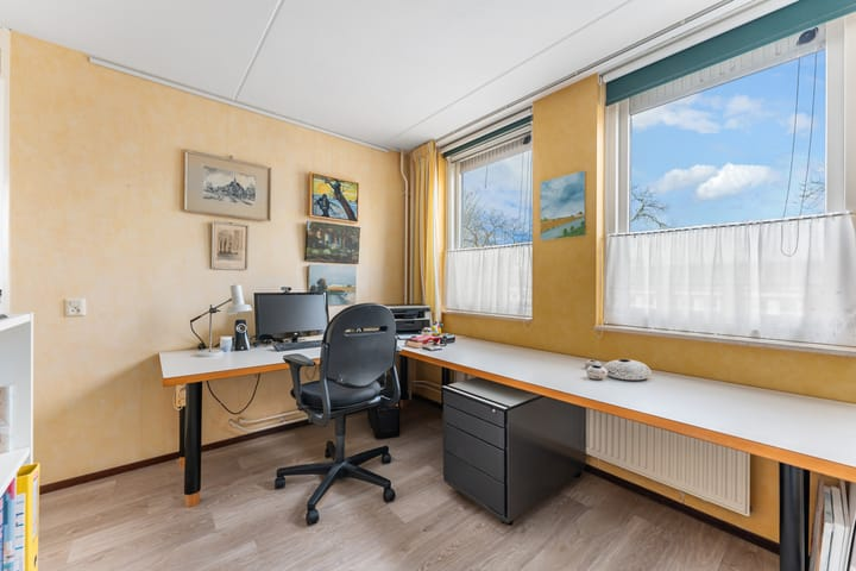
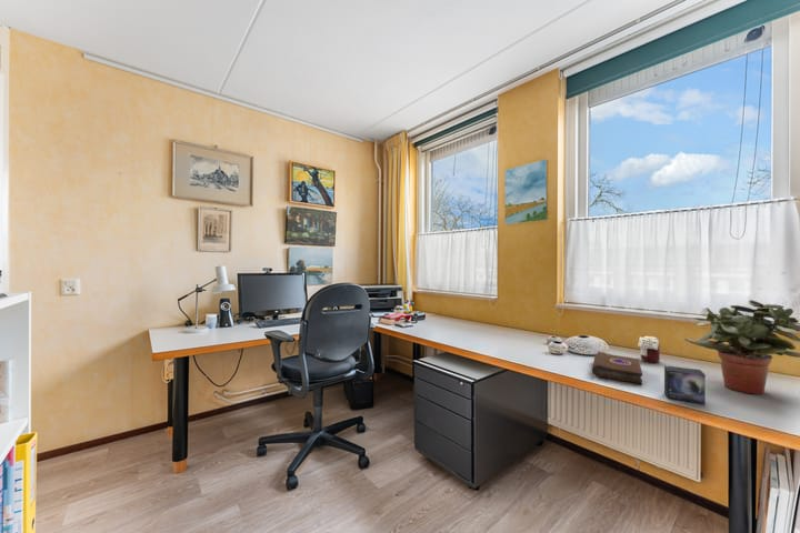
+ book (616, 365)
+ jar (649, 349)
+ small box (683, 383)
+ potted plant (741, 344)
